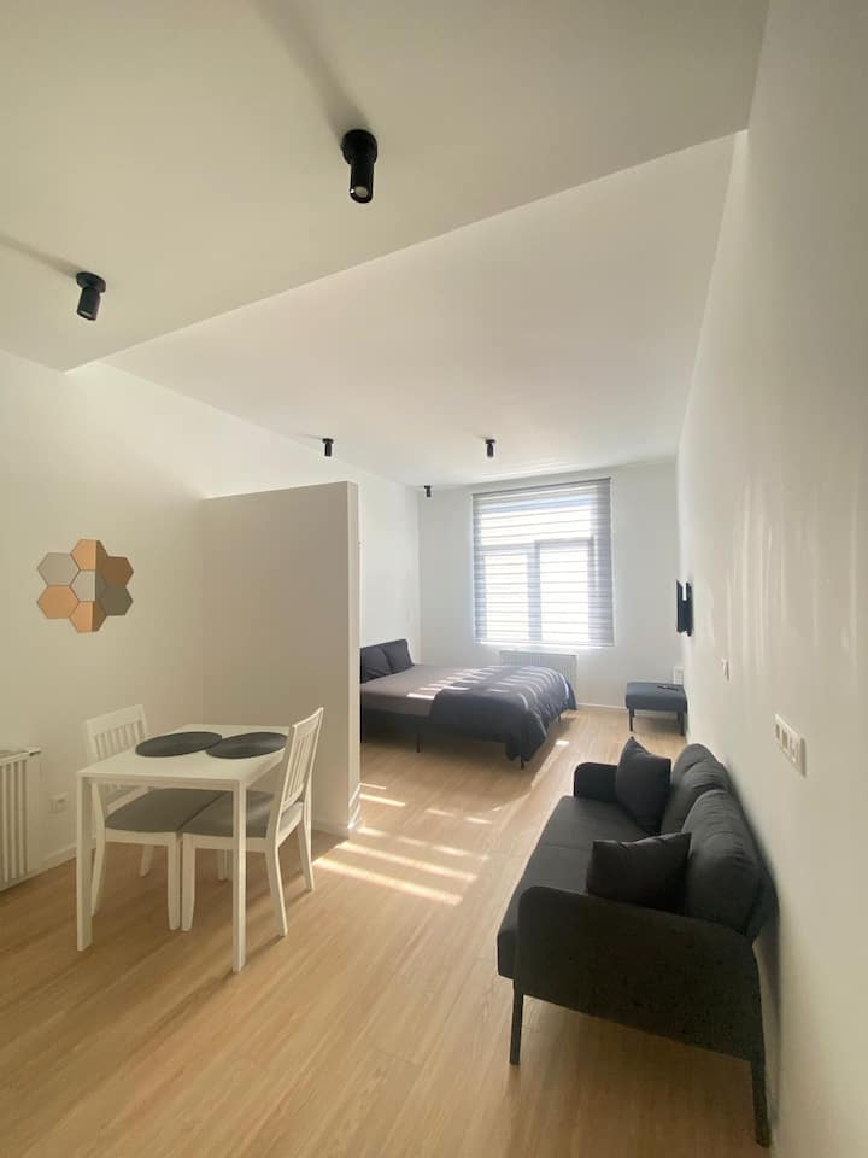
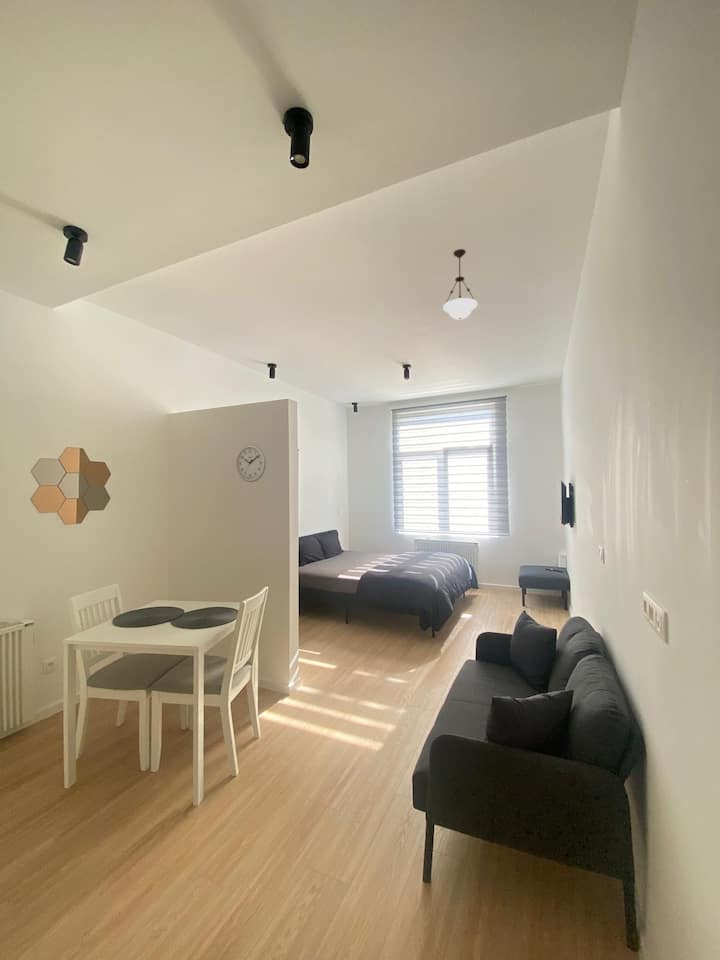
+ wall clock (250, 463)
+ pendant light (459, 286)
